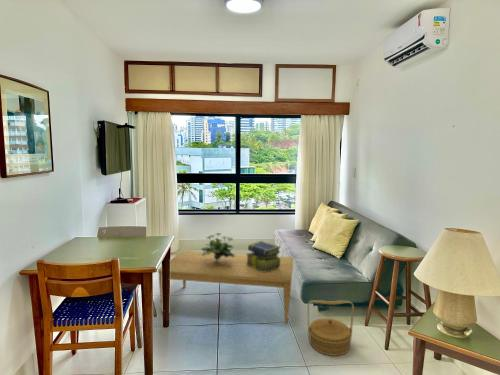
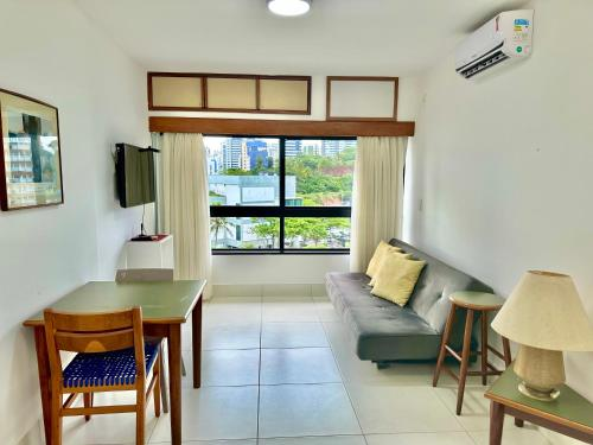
- coffee table (229, 283)
- stack of books (264, 255)
- flowering plant (219, 248)
- basket (330, 322)
